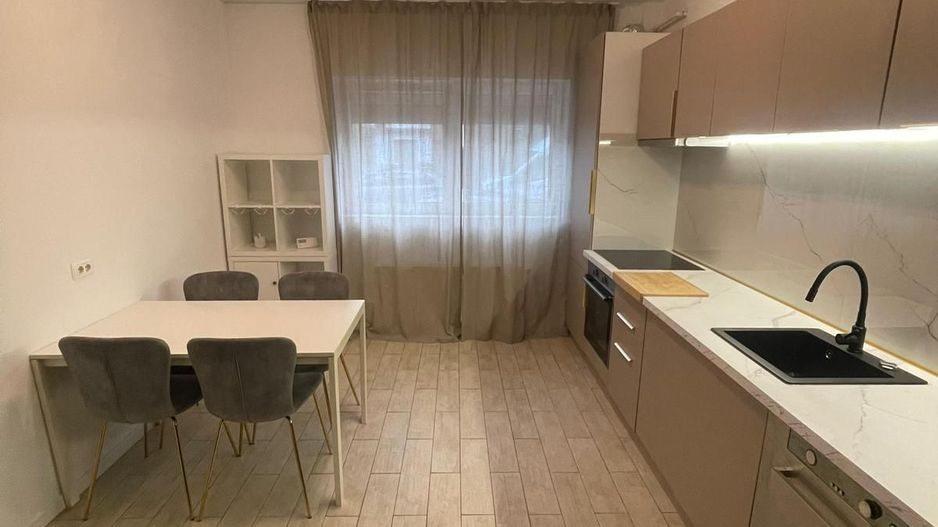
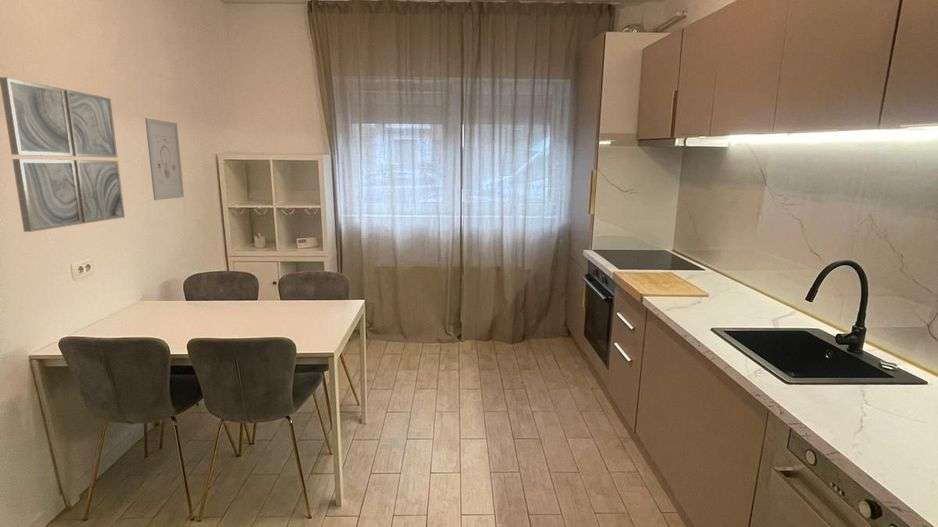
+ wall art (165, 160)
+ wall art (71, 160)
